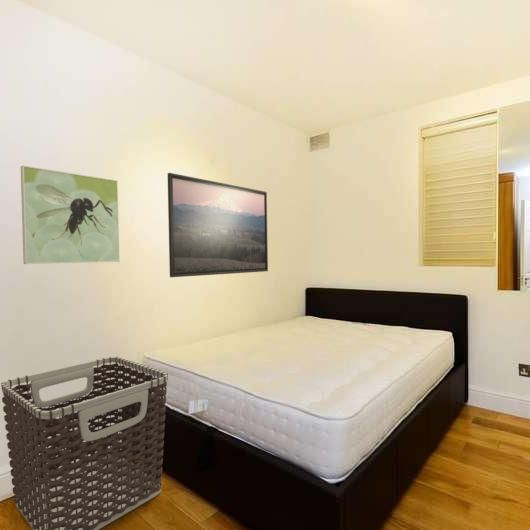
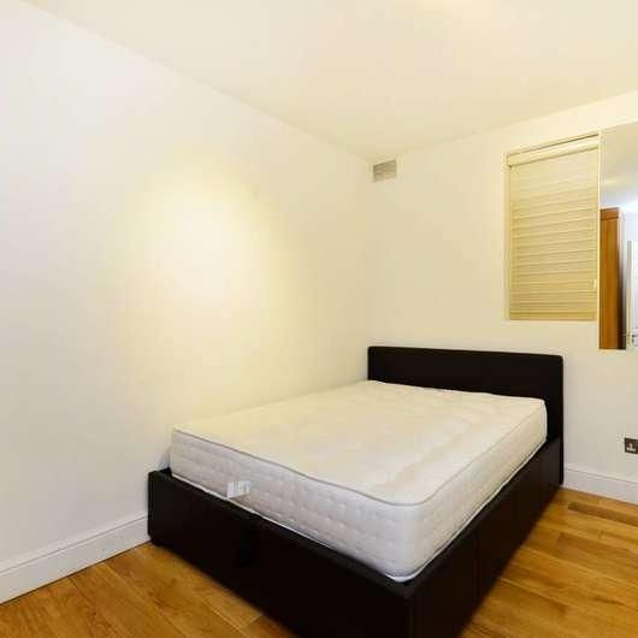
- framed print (224, 228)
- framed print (74, 218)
- clothes hamper (88, 437)
